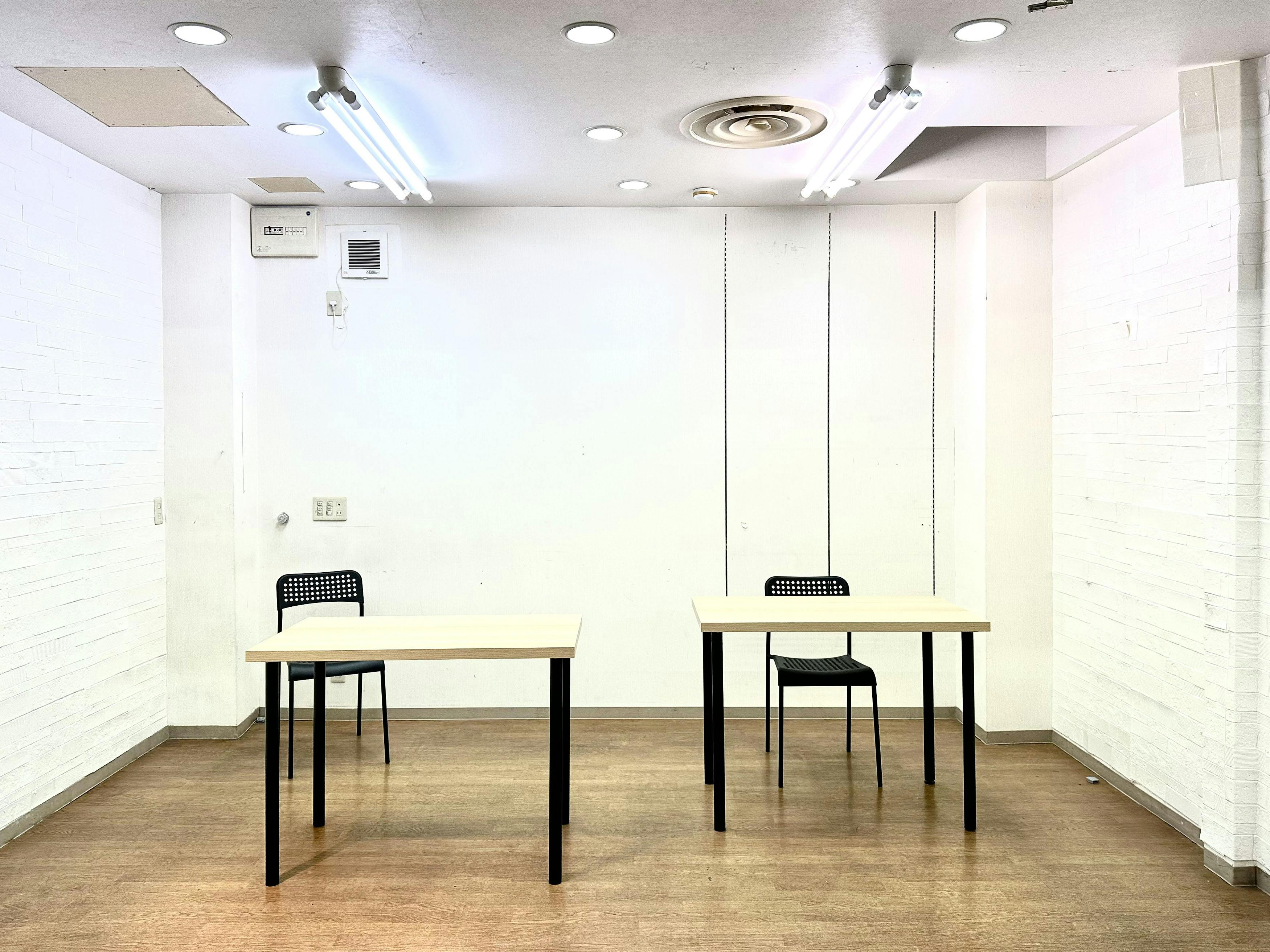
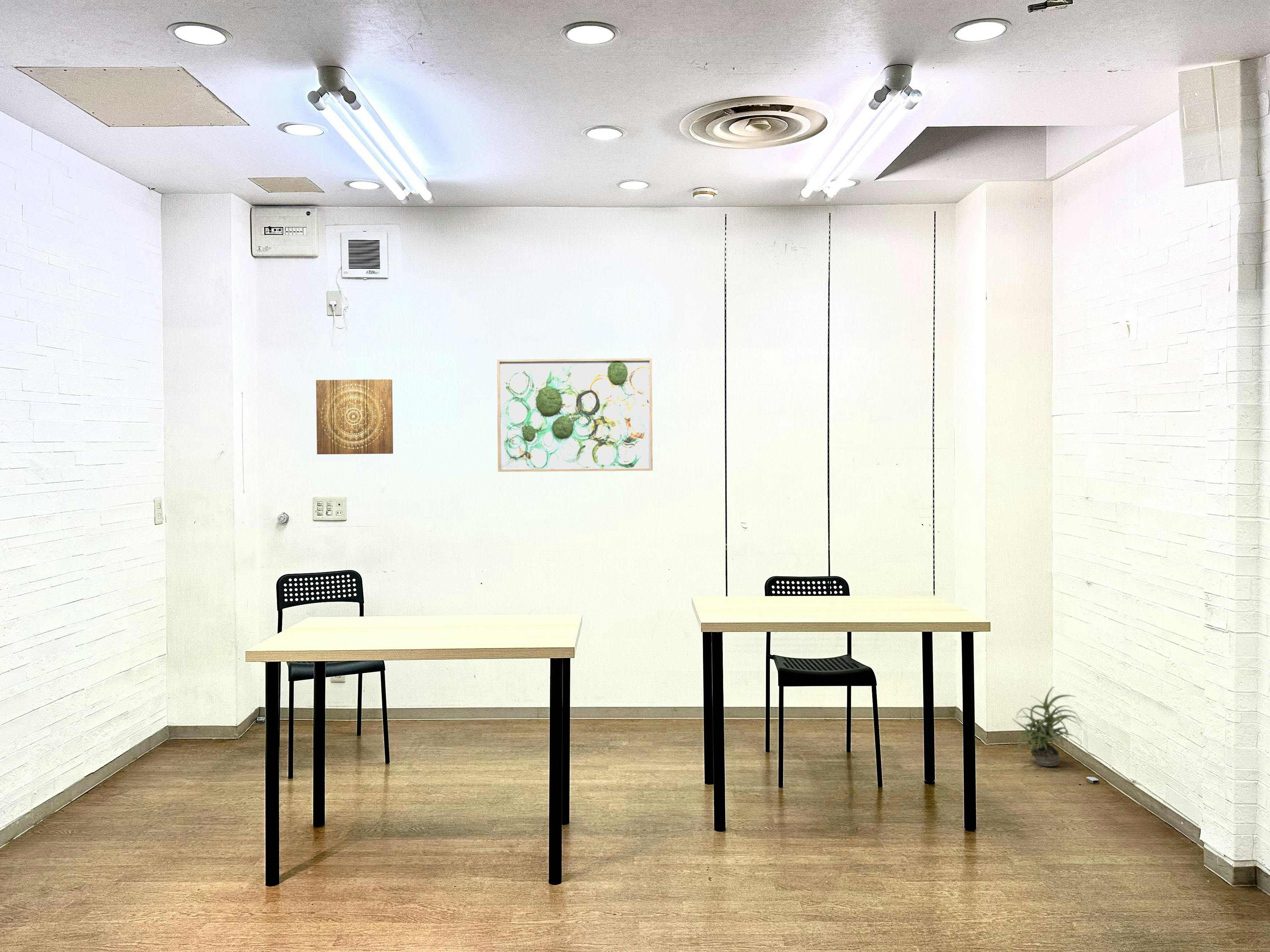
+ wall art (355, 417)
+ potted plant (1049, 729)
+ wall art (575, 415)
